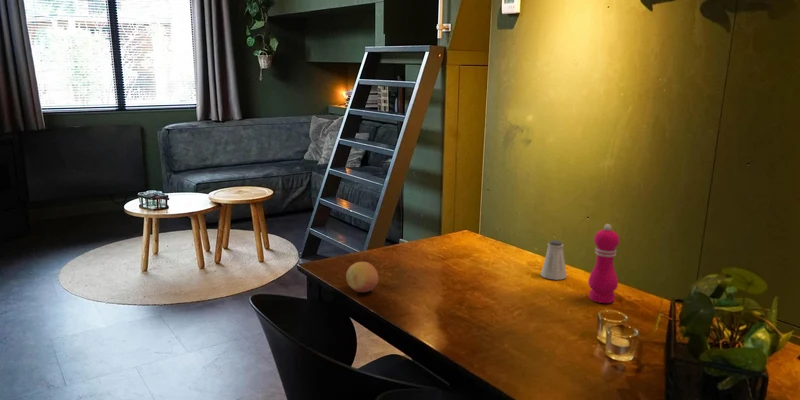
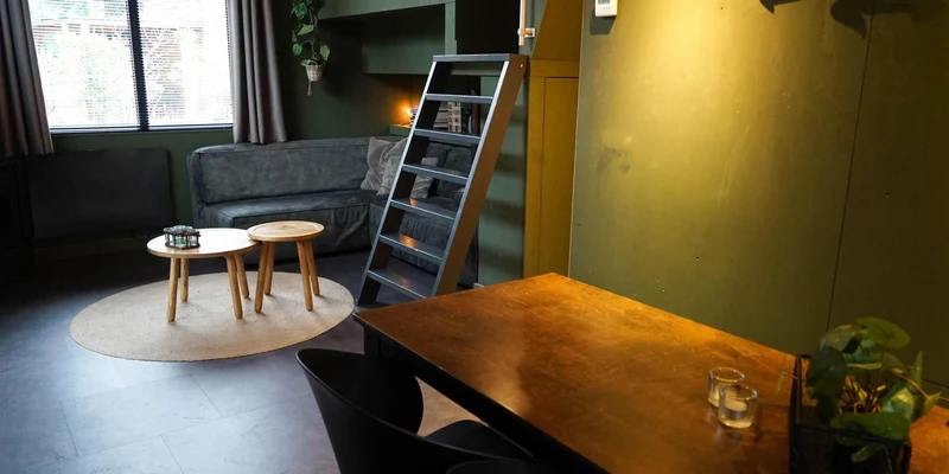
- saltshaker (554, 258)
- fruit (362, 276)
- pepper mill (604, 262)
